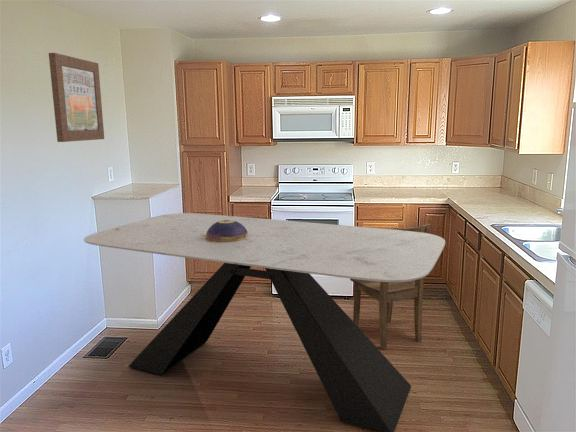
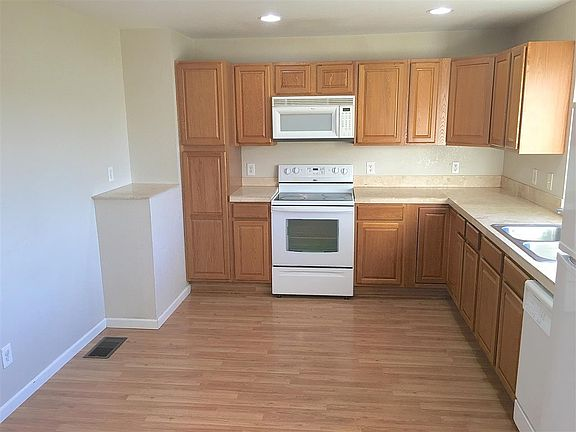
- dining table (280, 299)
- wall art (79, 100)
- dining chair (389, 282)
- decorative bowl (226, 228)
